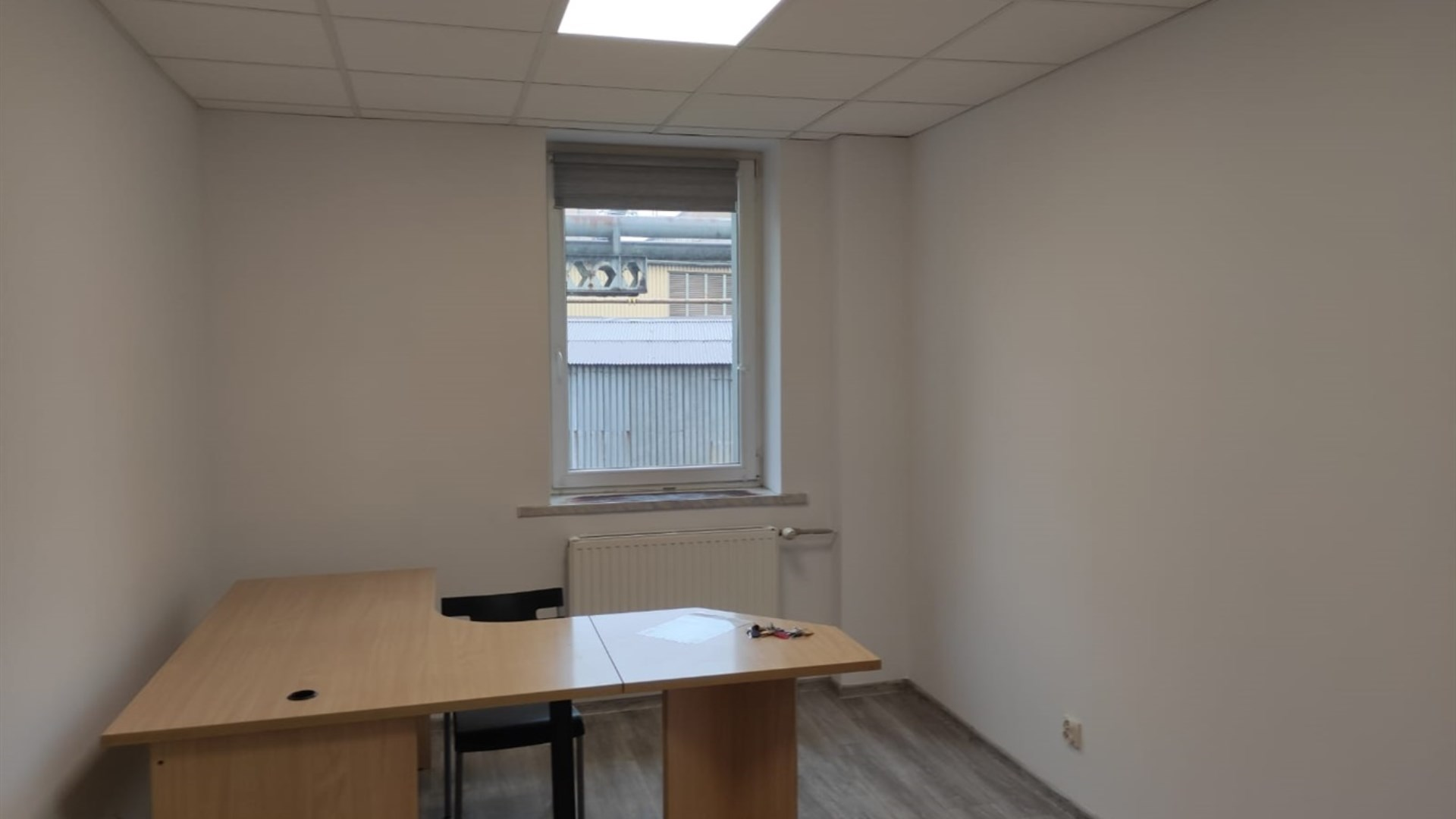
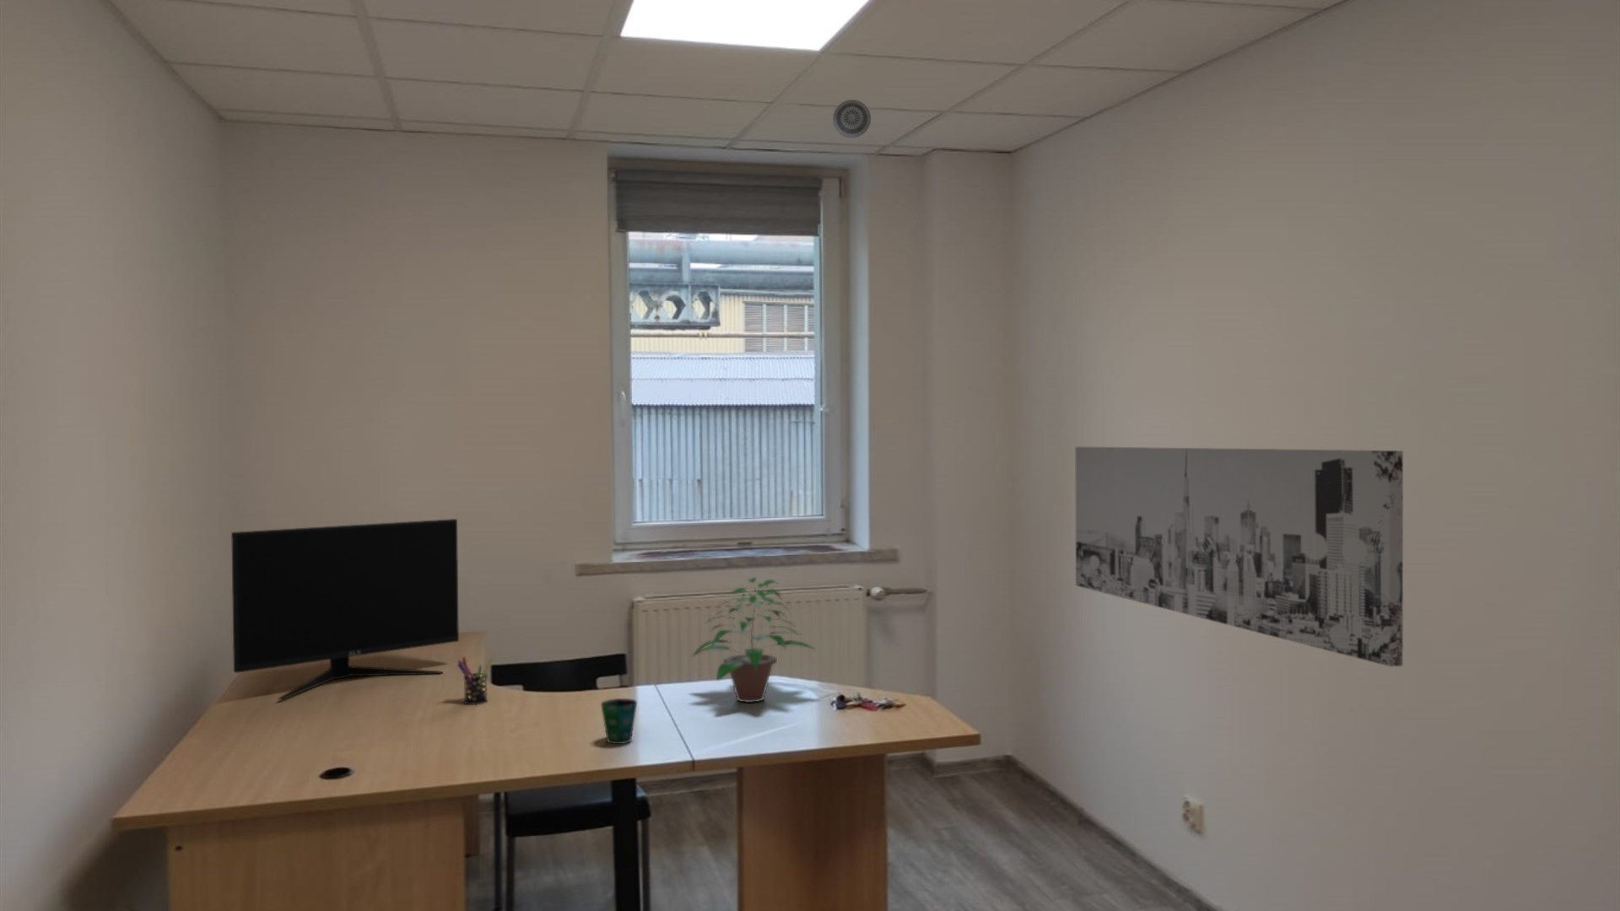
+ smoke detector (851, 117)
+ computer monitor (346, 602)
+ wall art (1204, 533)
+ pen holder (475, 679)
+ cup (620, 721)
+ potted plant (748, 637)
